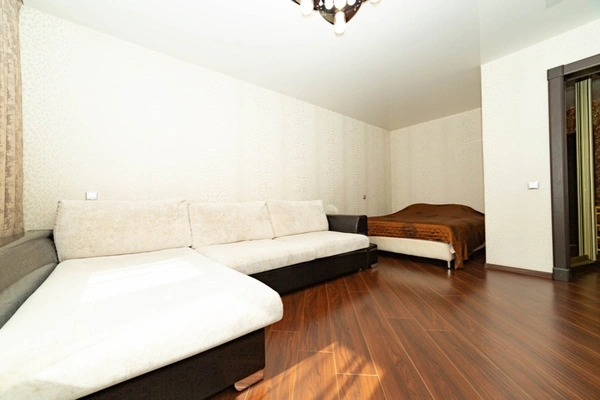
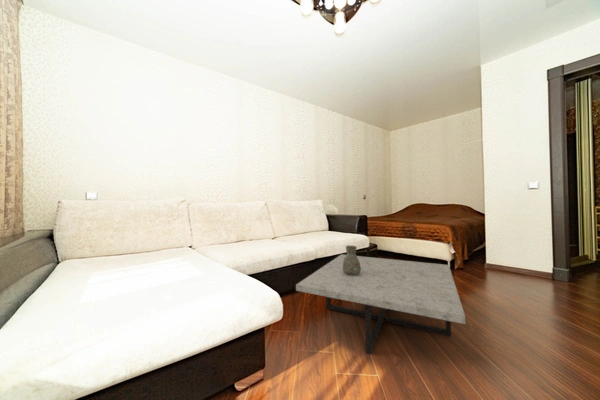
+ decorative vase (351, 259)
+ coffee table (380, 296)
